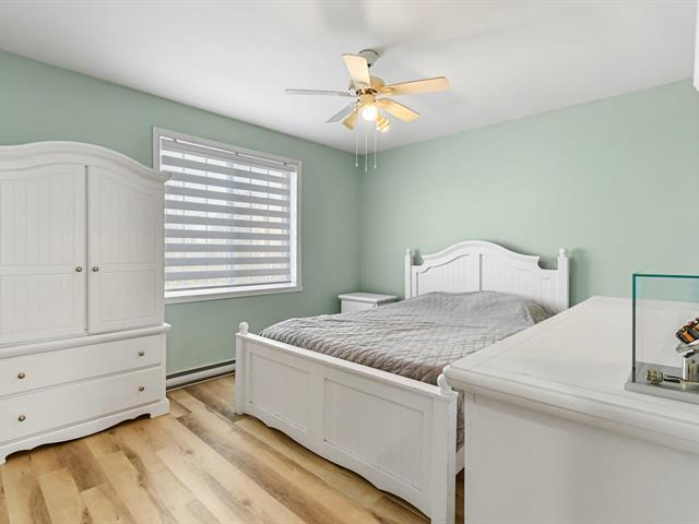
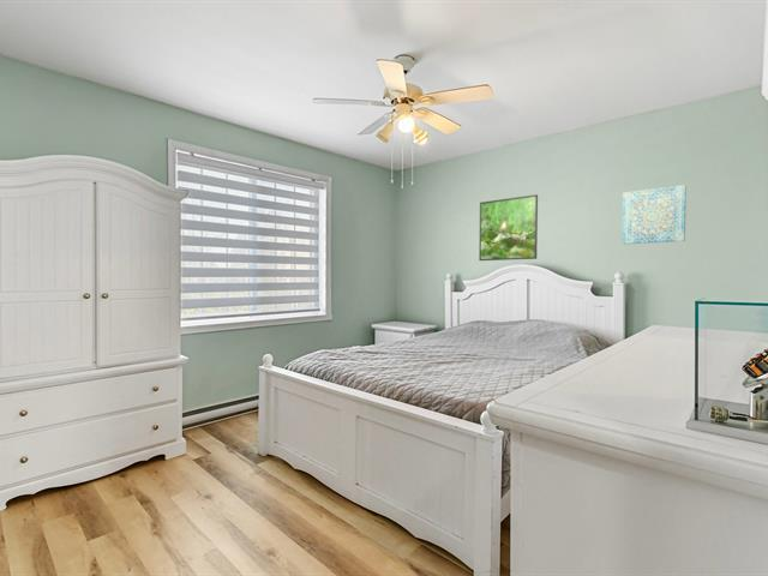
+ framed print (506, 229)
+ wall art (652, 215)
